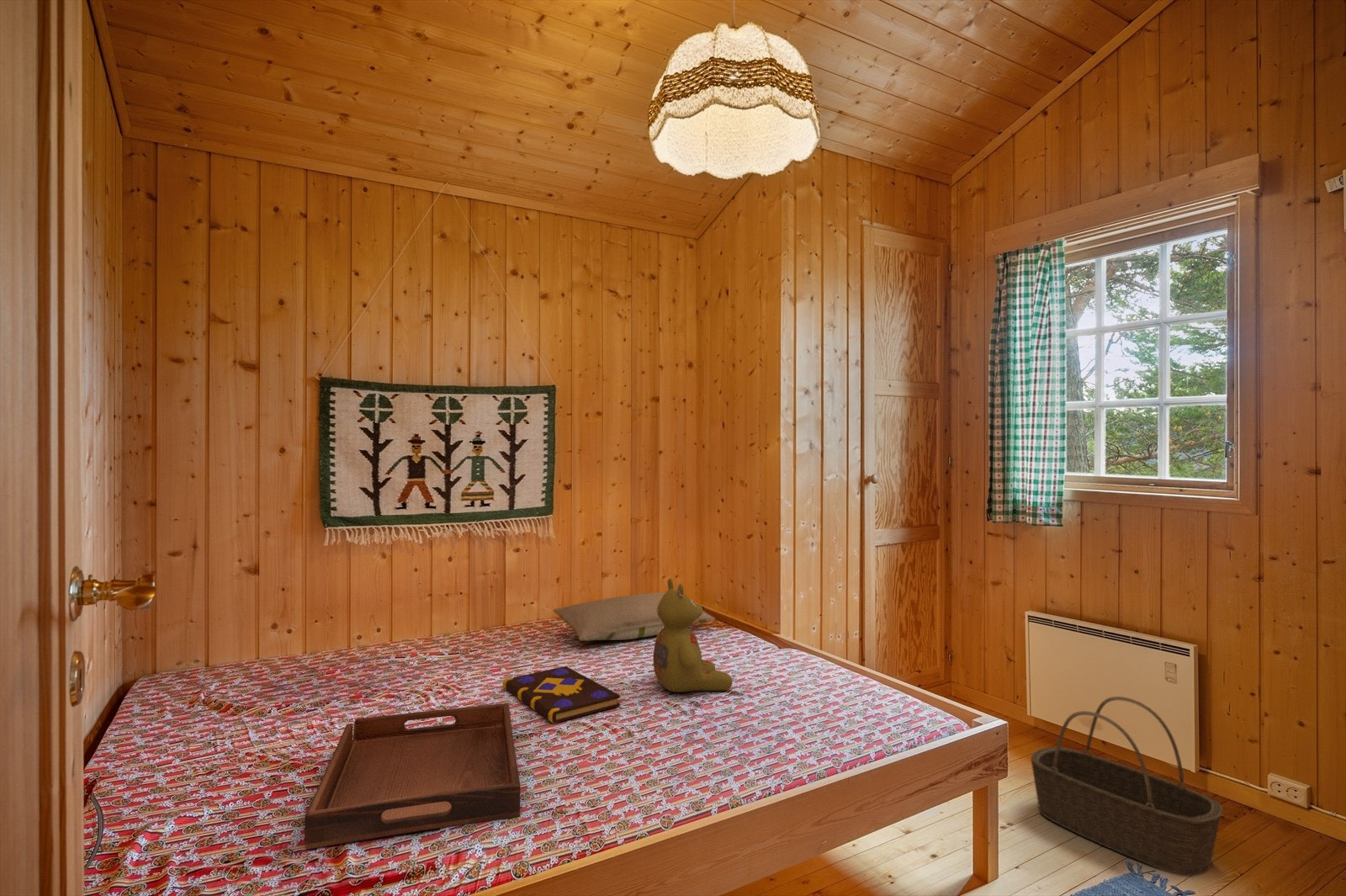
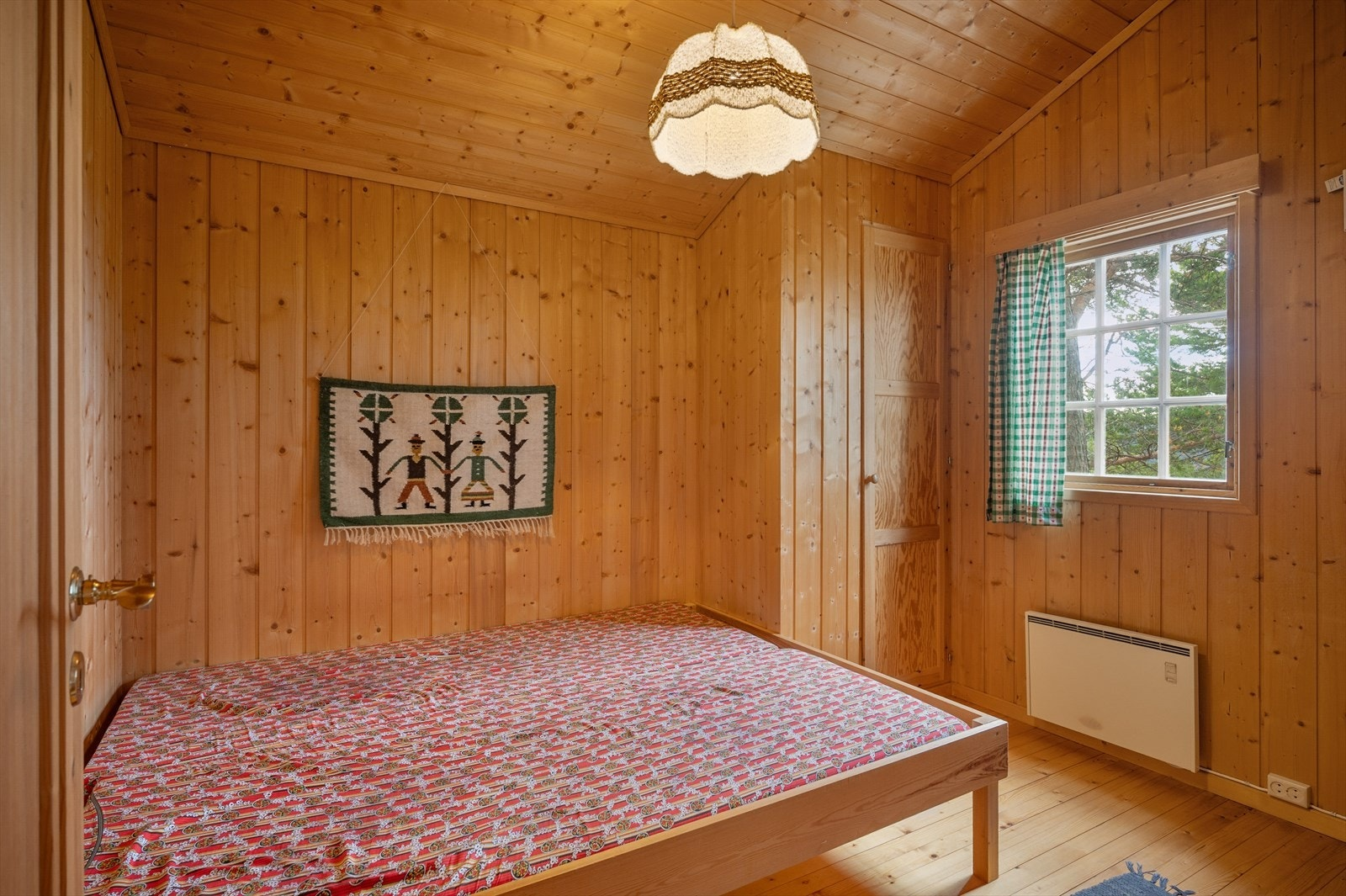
- serving tray (425, 762)
- stuffed bear (691, 634)
- basket (1119, 771)
- pillow (634, 615)
- book (563, 689)
